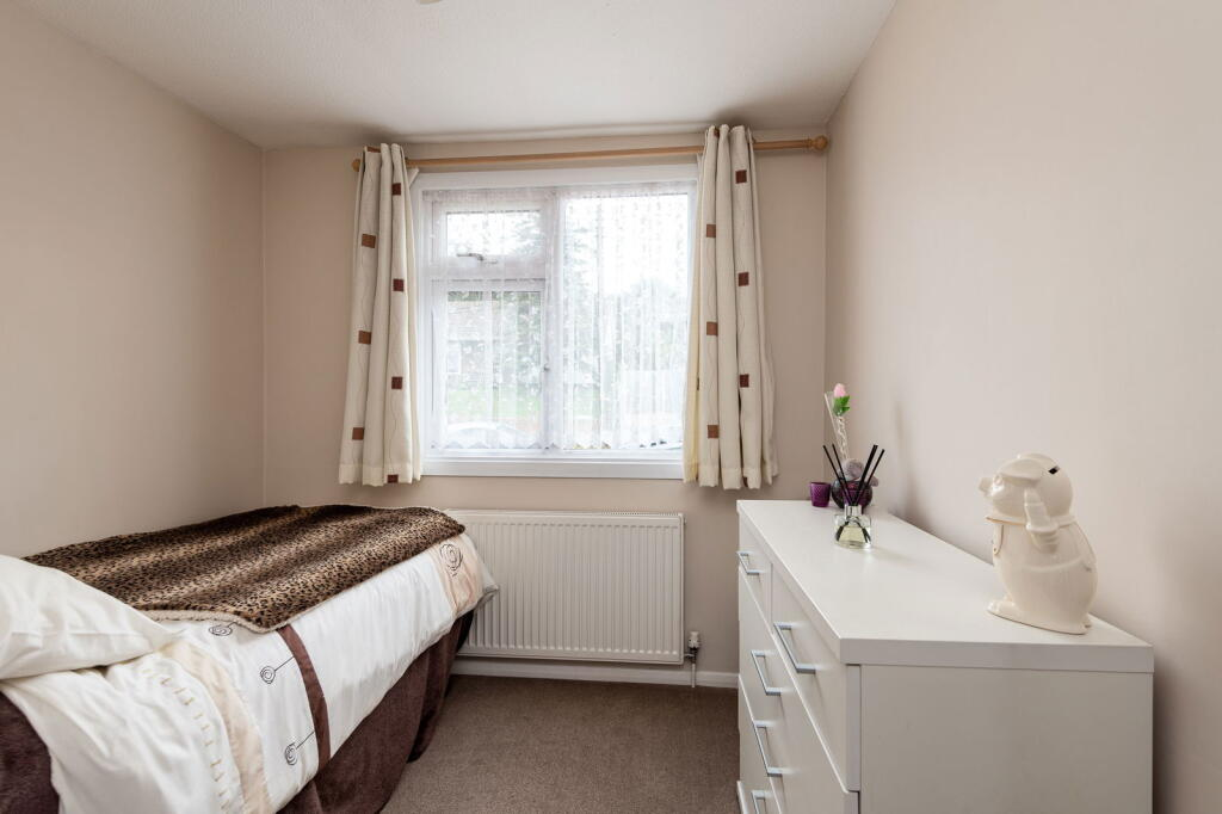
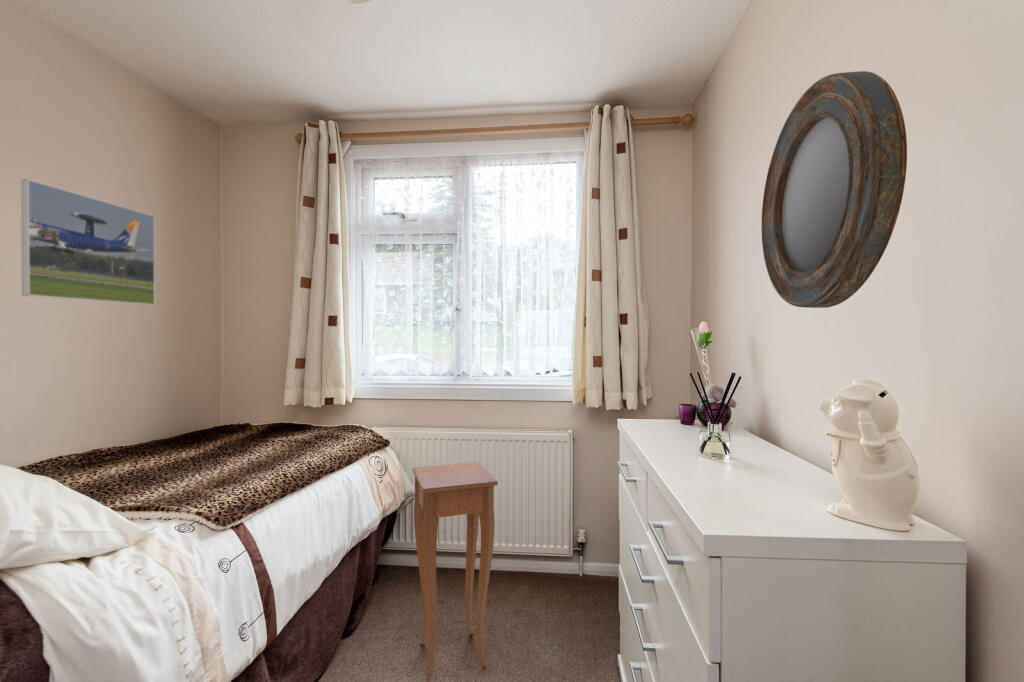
+ home mirror (816, 198)
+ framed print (96, 250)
+ side table (466, 564)
